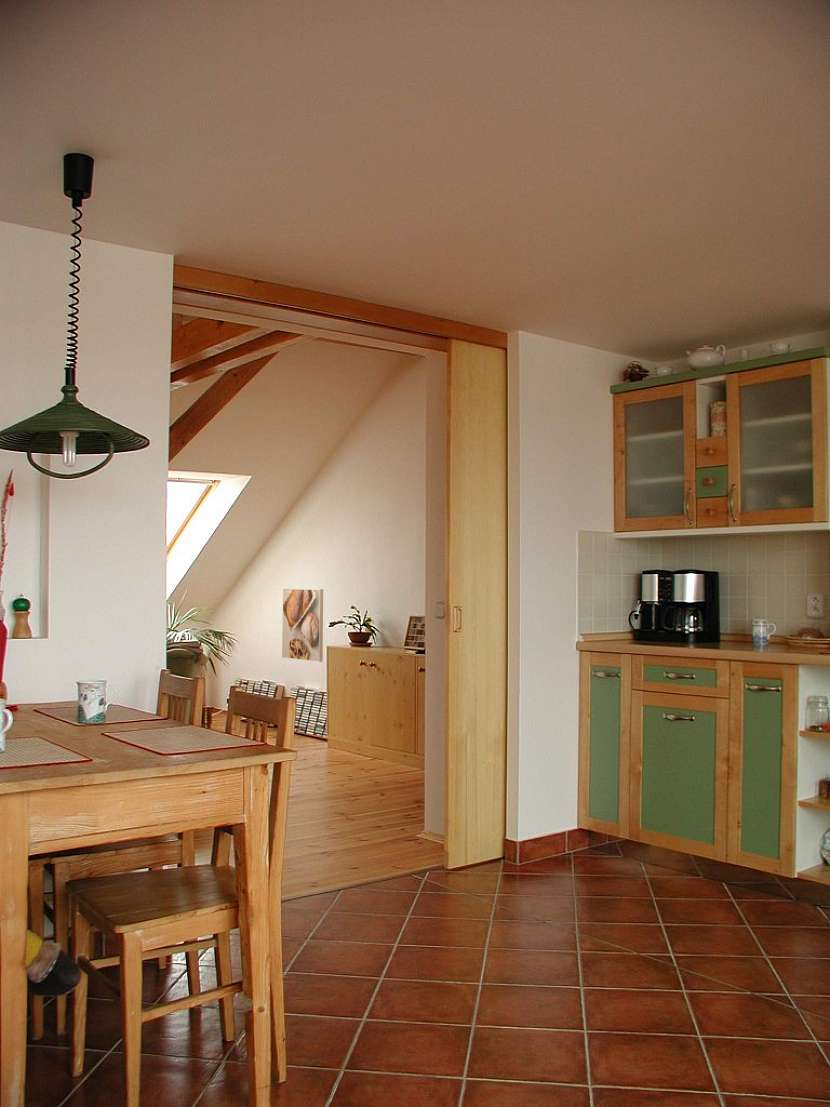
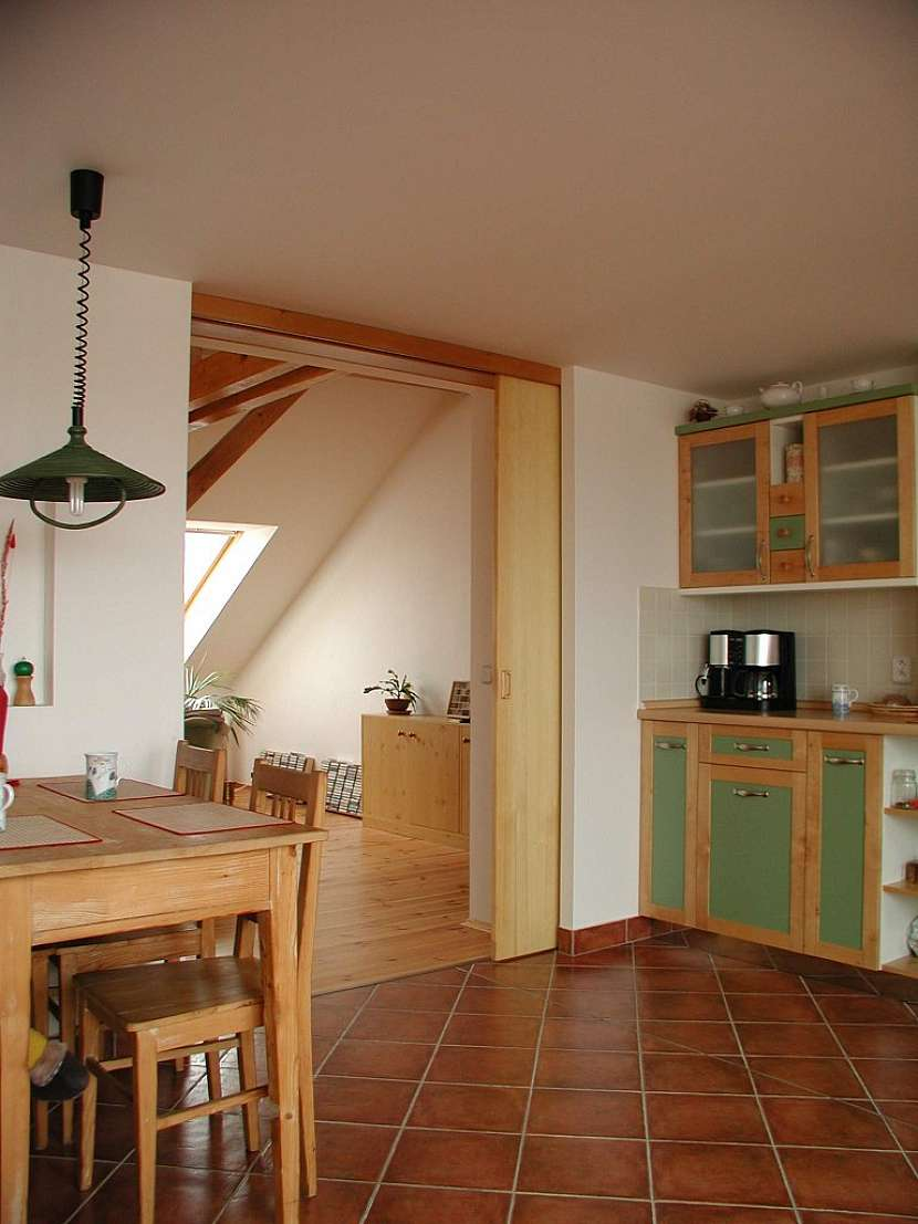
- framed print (302, 624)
